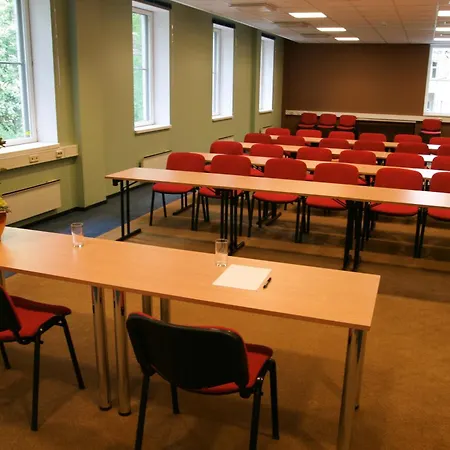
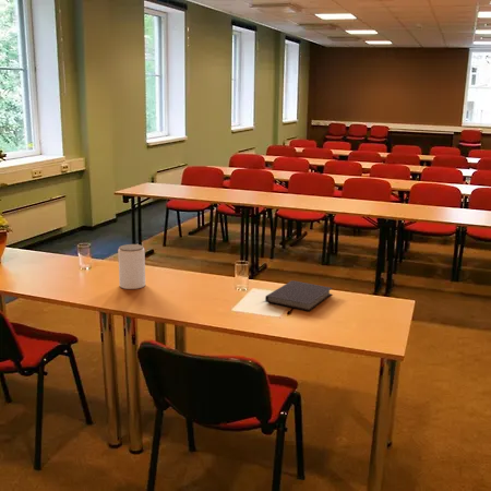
+ jar (131, 266)
+ notebook (299, 295)
